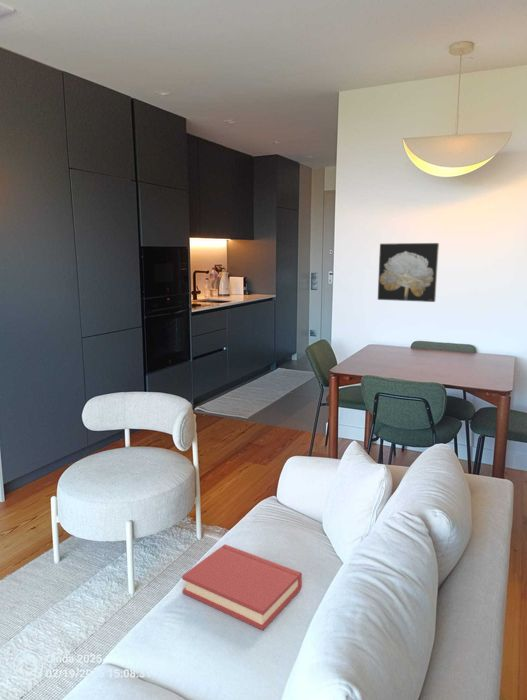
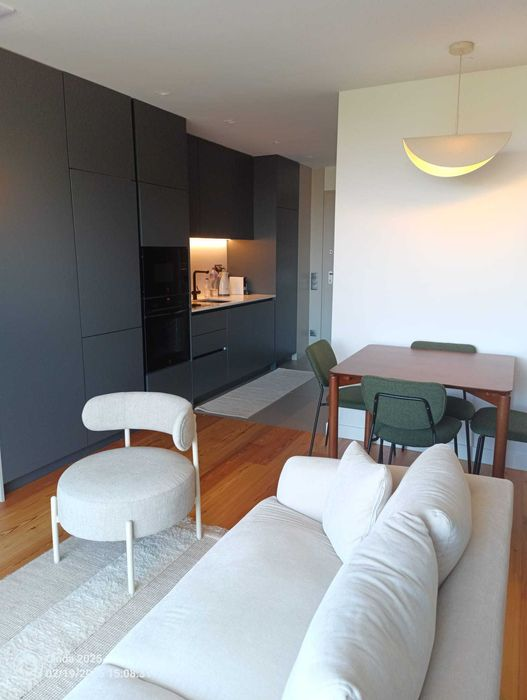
- hardback book (242, 582)
- wall art (407, 272)
